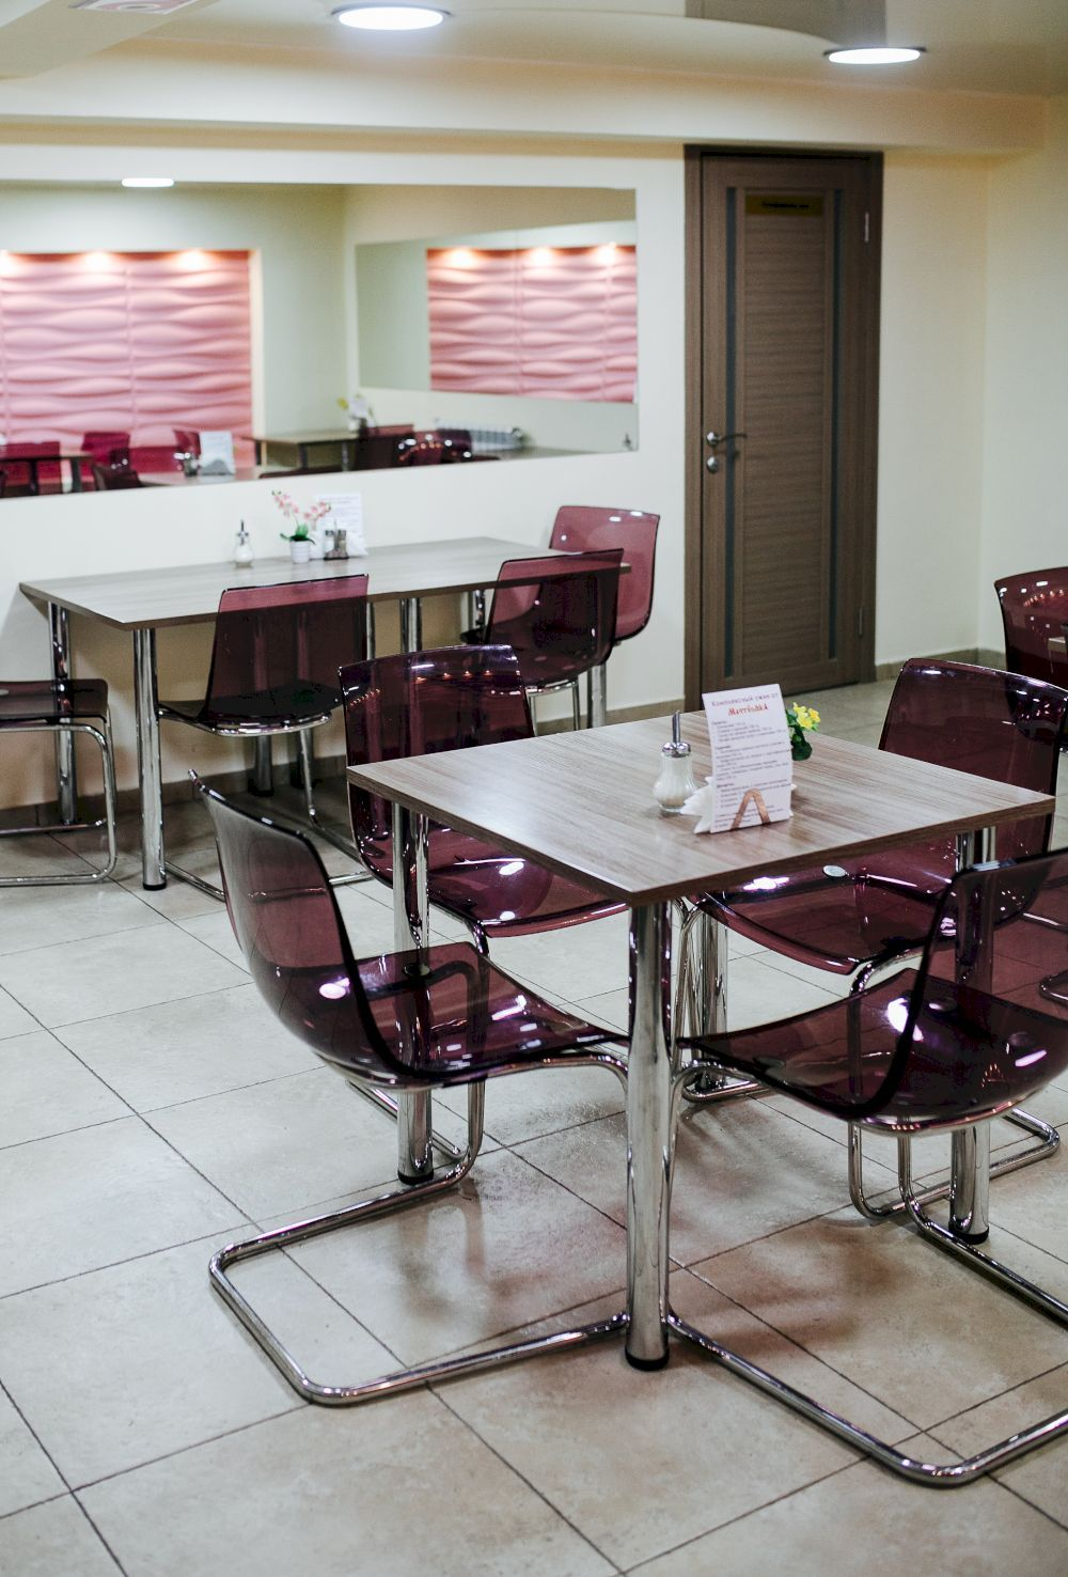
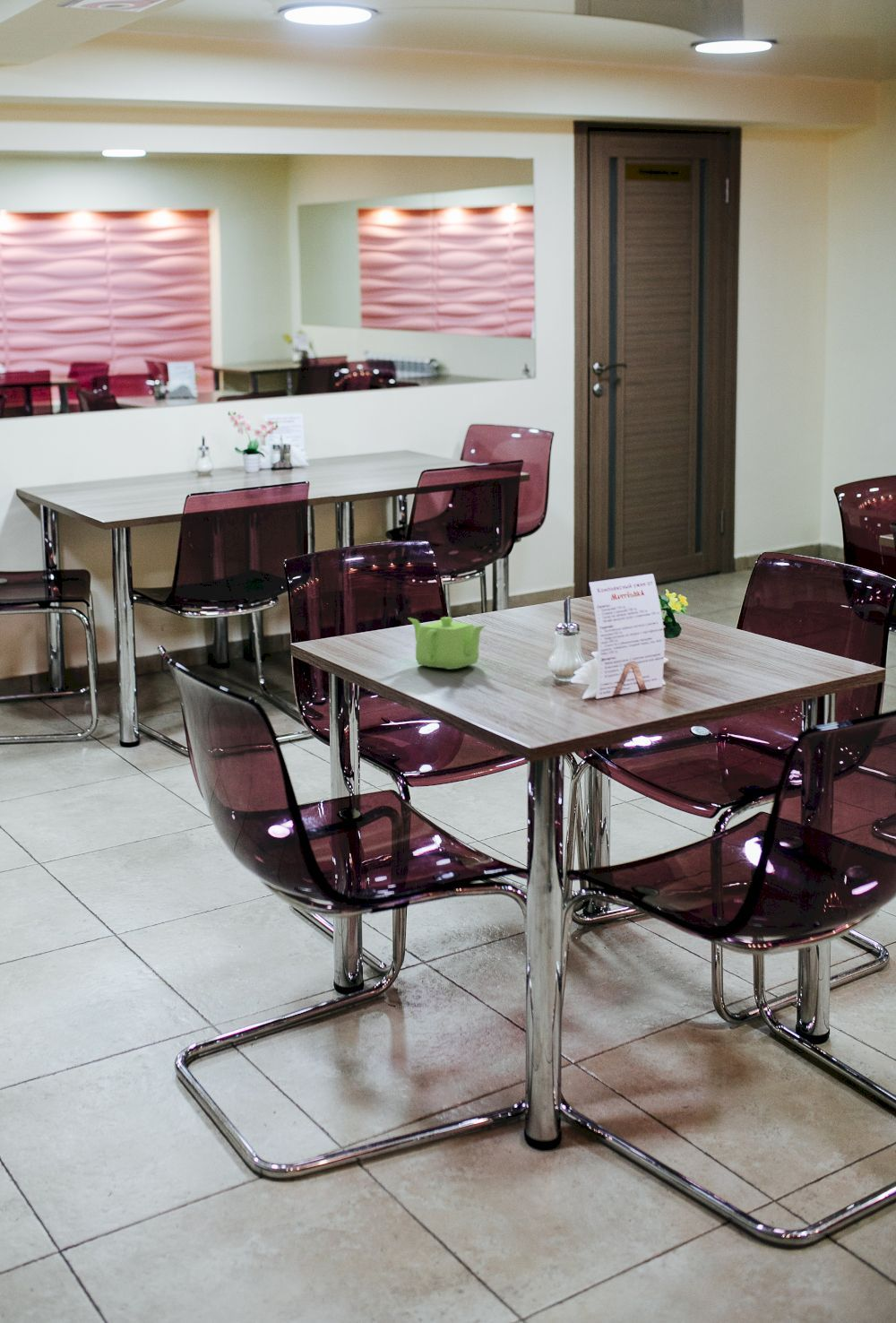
+ teapot (446, 641)
